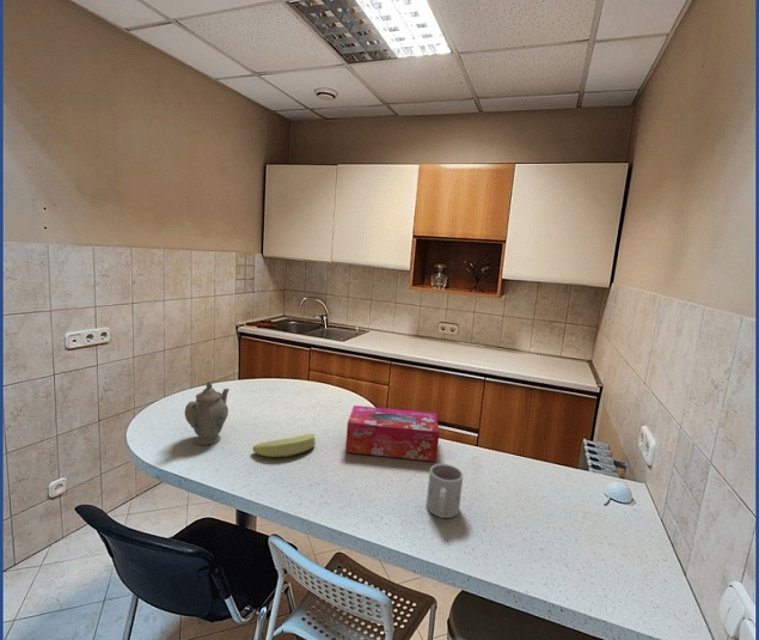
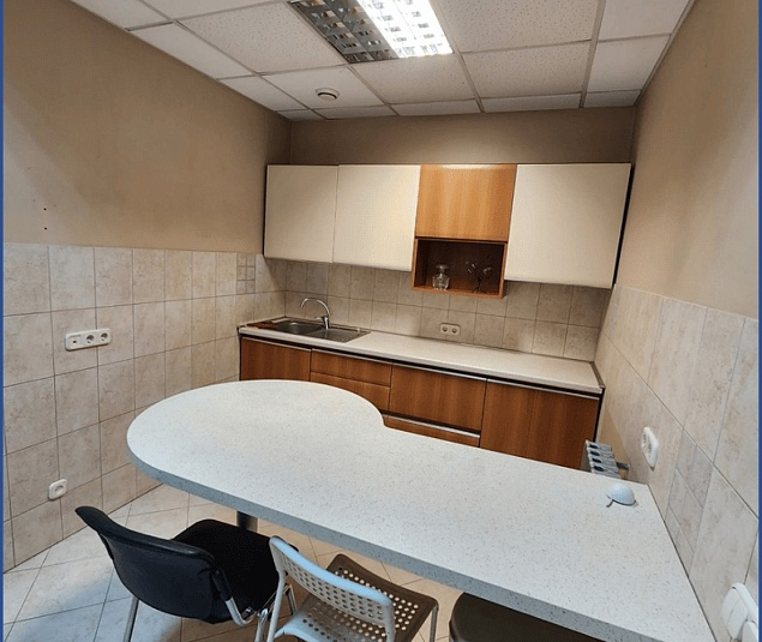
- chinaware (208, 410)
- mug (442, 493)
- tissue box (392, 432)
- banana (289, 440)
